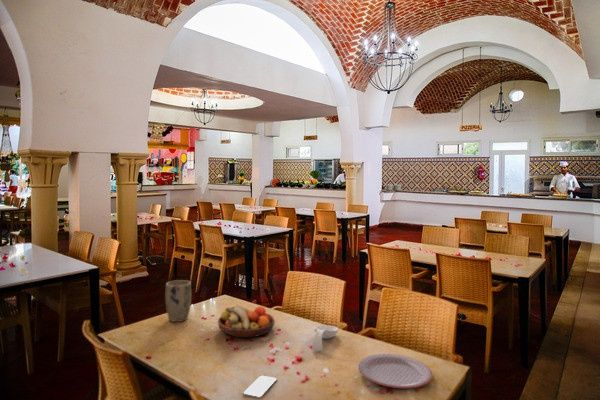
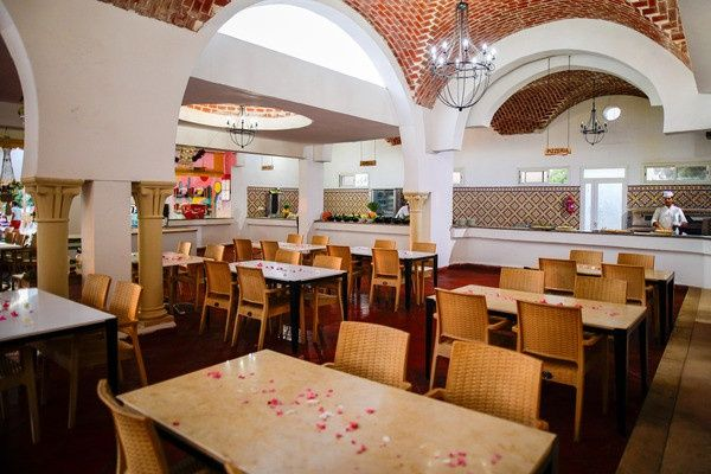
- smartphone (260, 386)
- plate (394, 371)
- plant pot (178, 301)
- fruit bowl (246, 317)
- spoon rest (323, 333)
